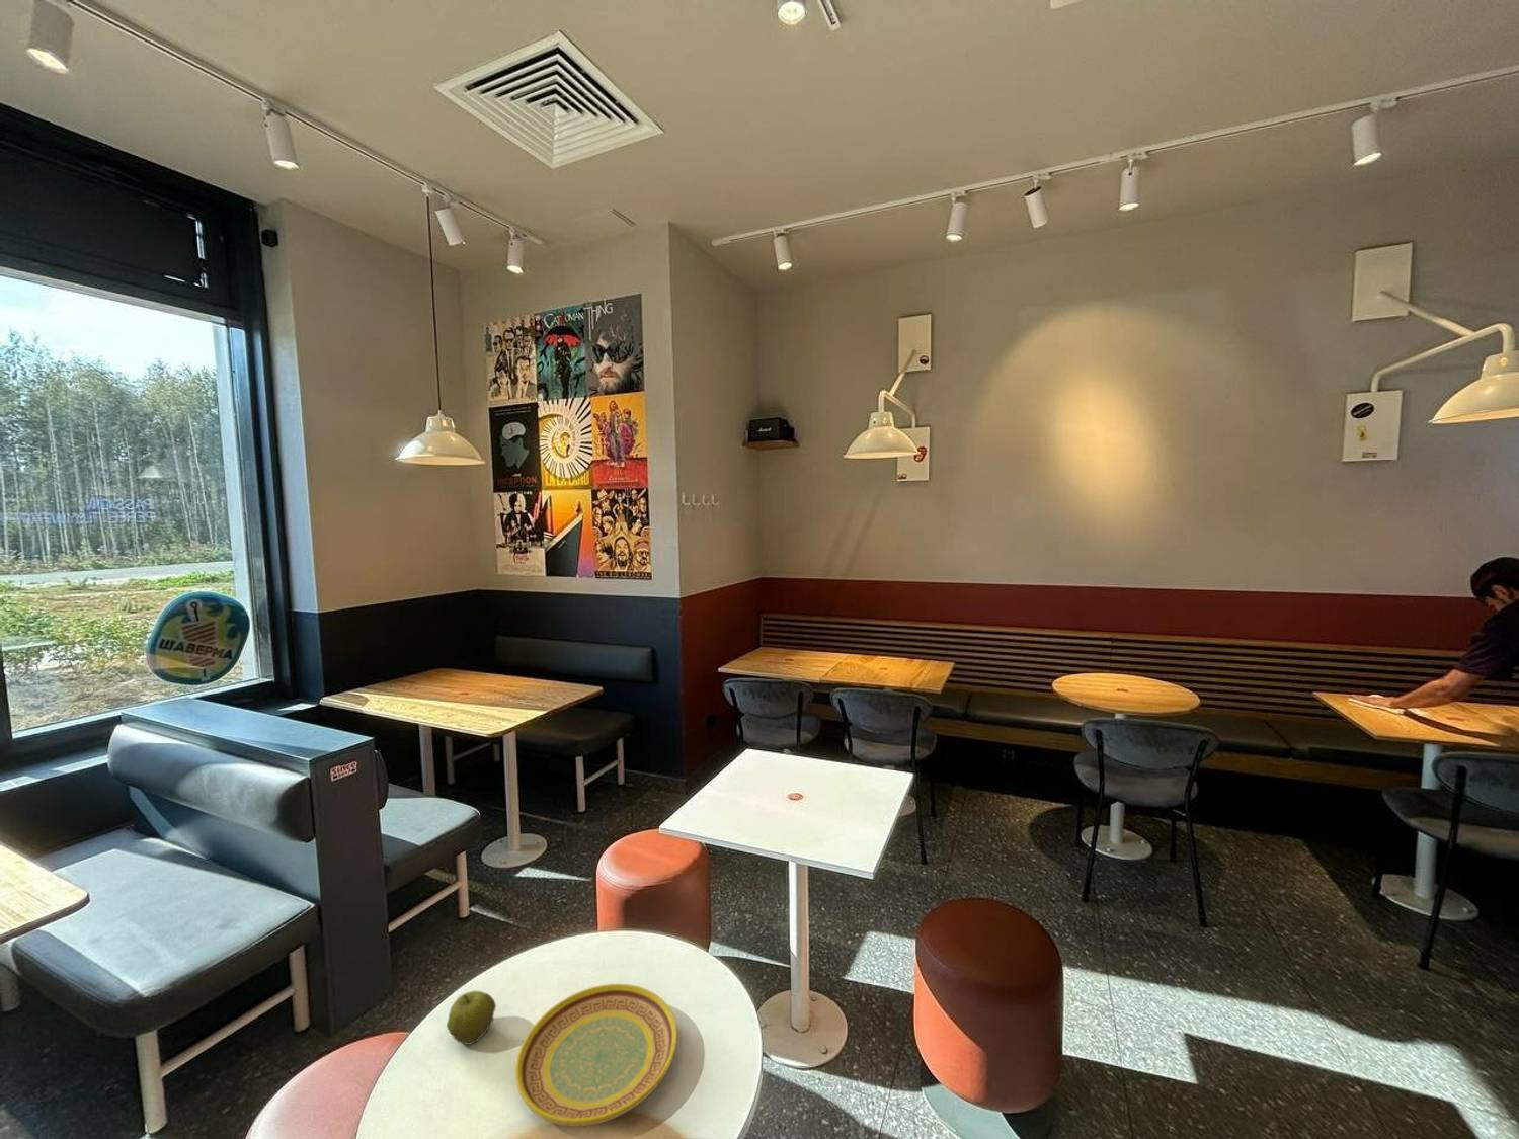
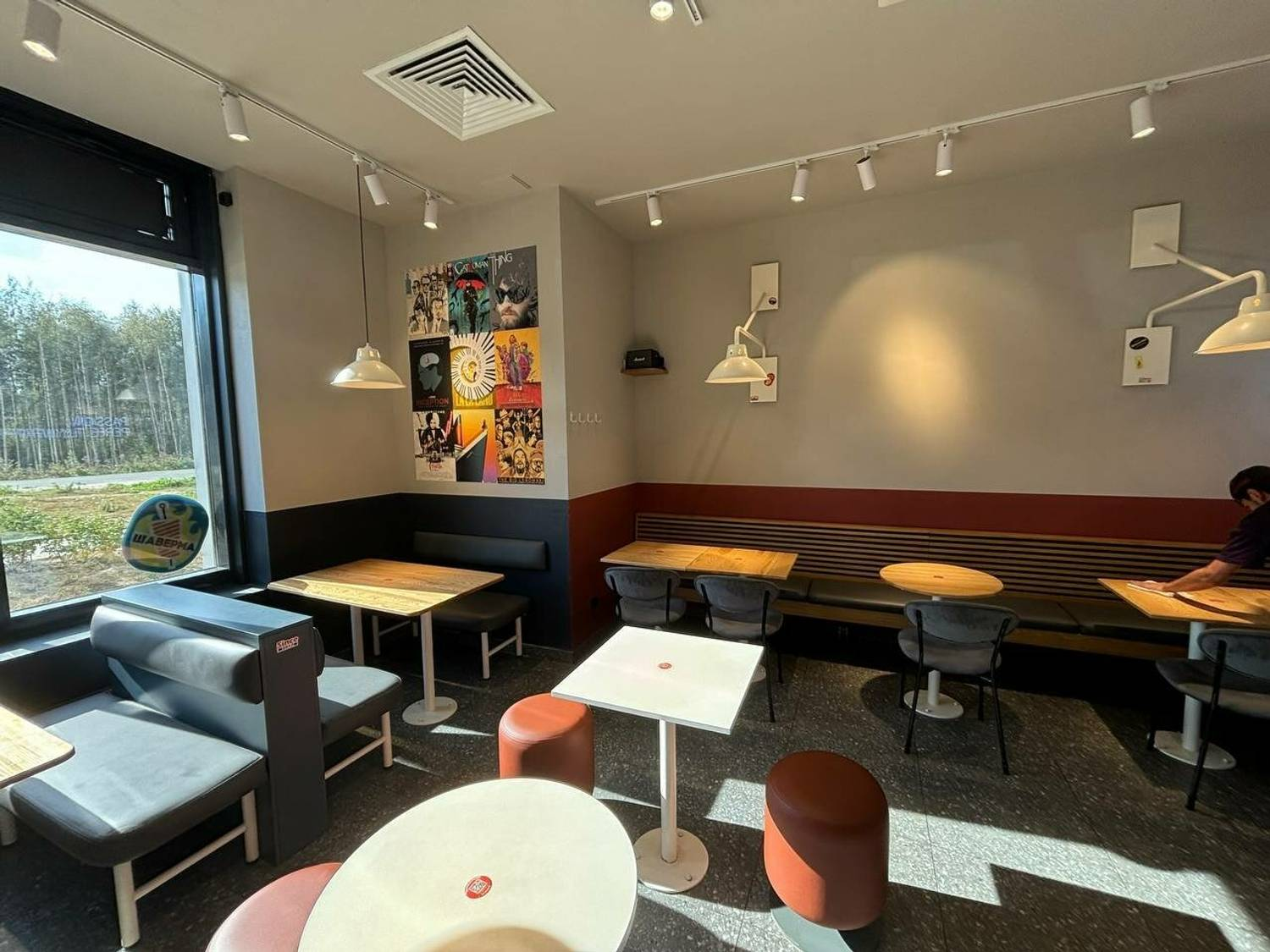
- plate (599, 1052)
- apple (471, 1015)
